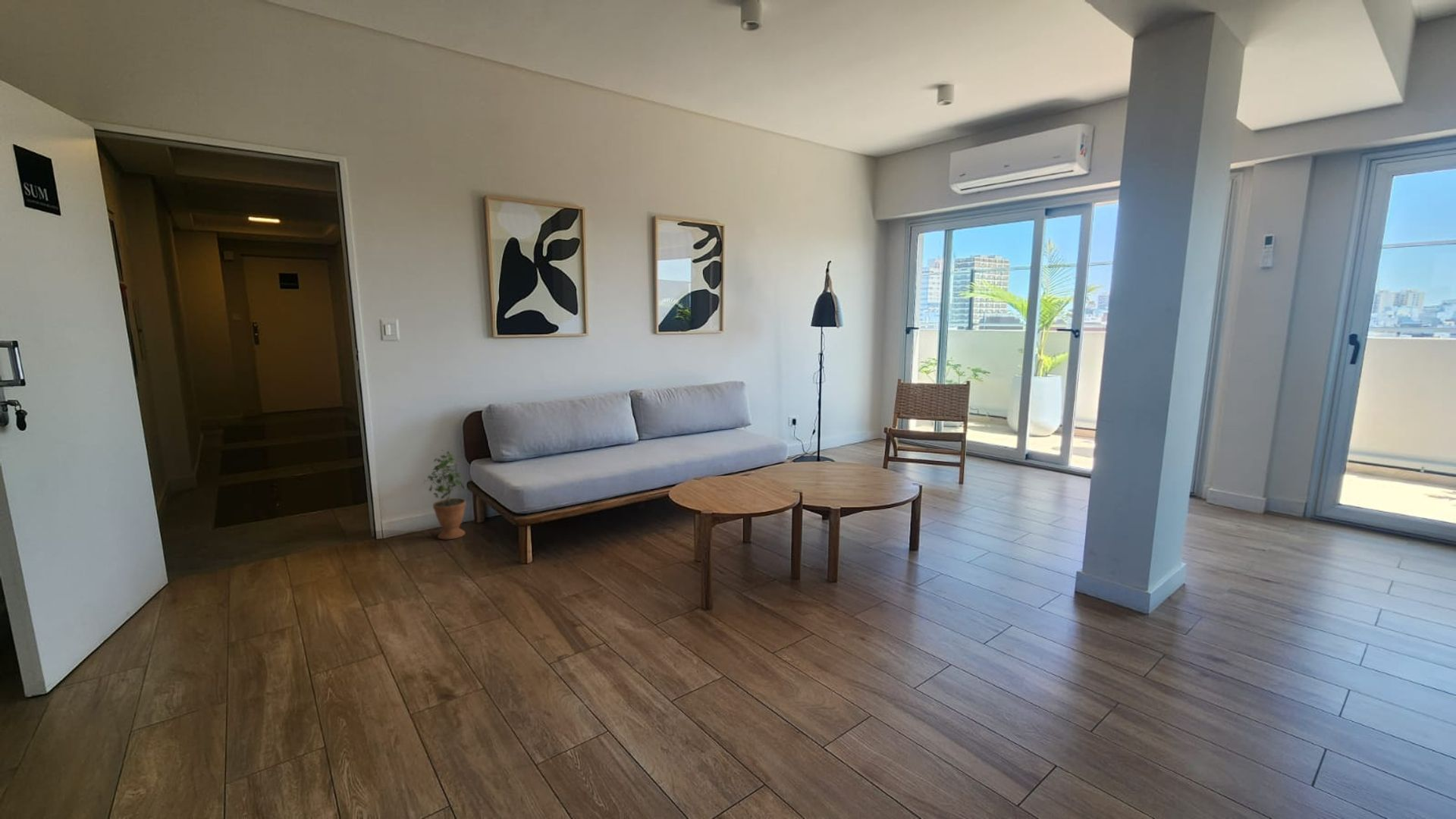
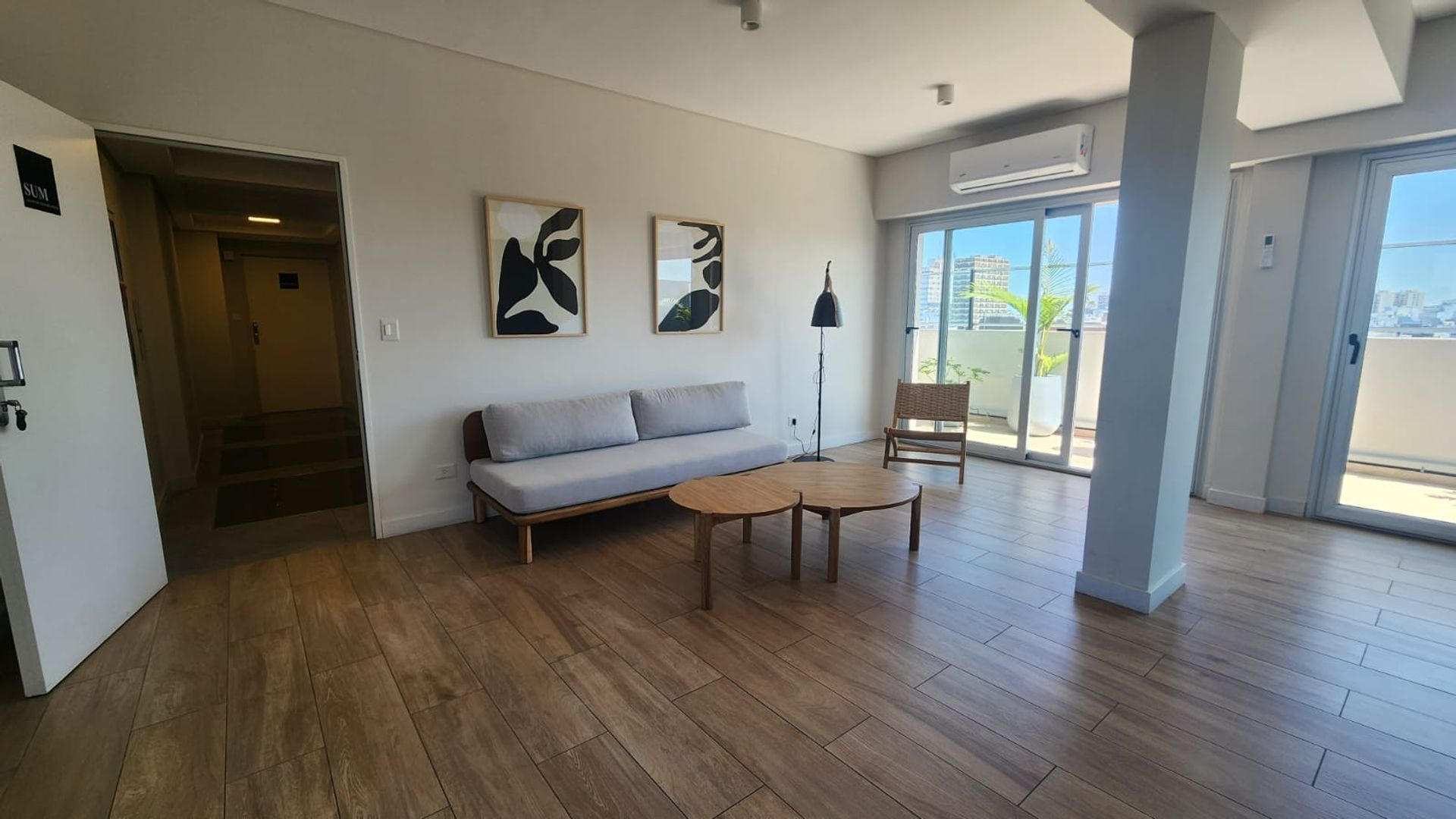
- potted plant (444, 494)
